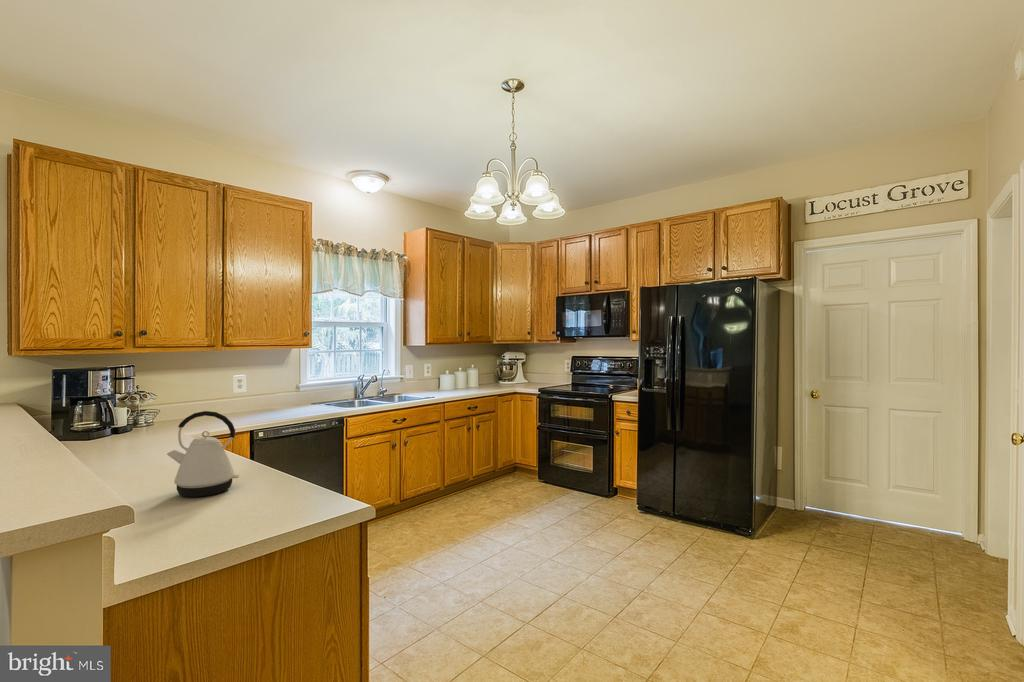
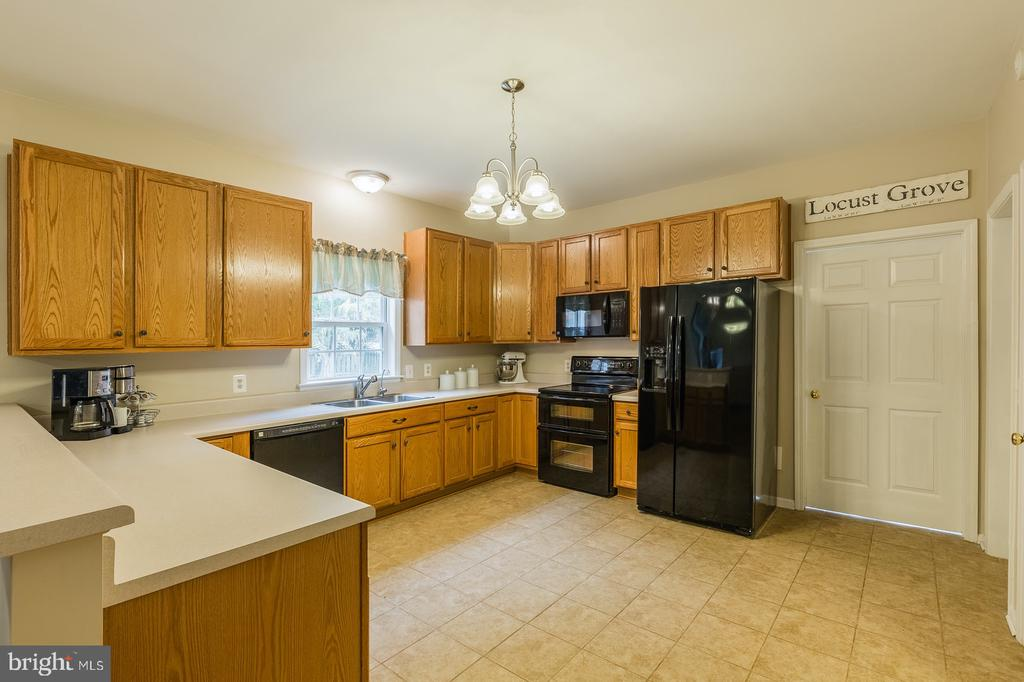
- kettle (203, 451)
